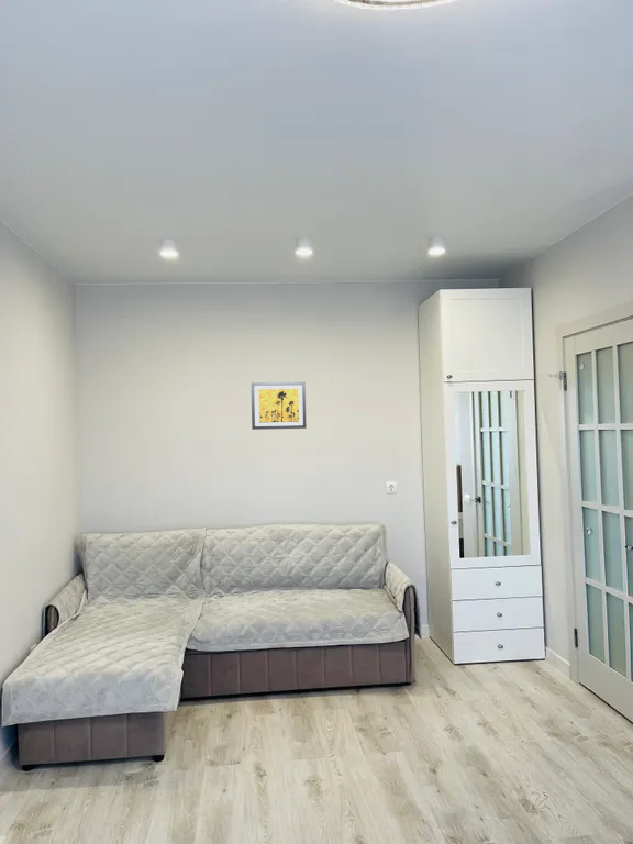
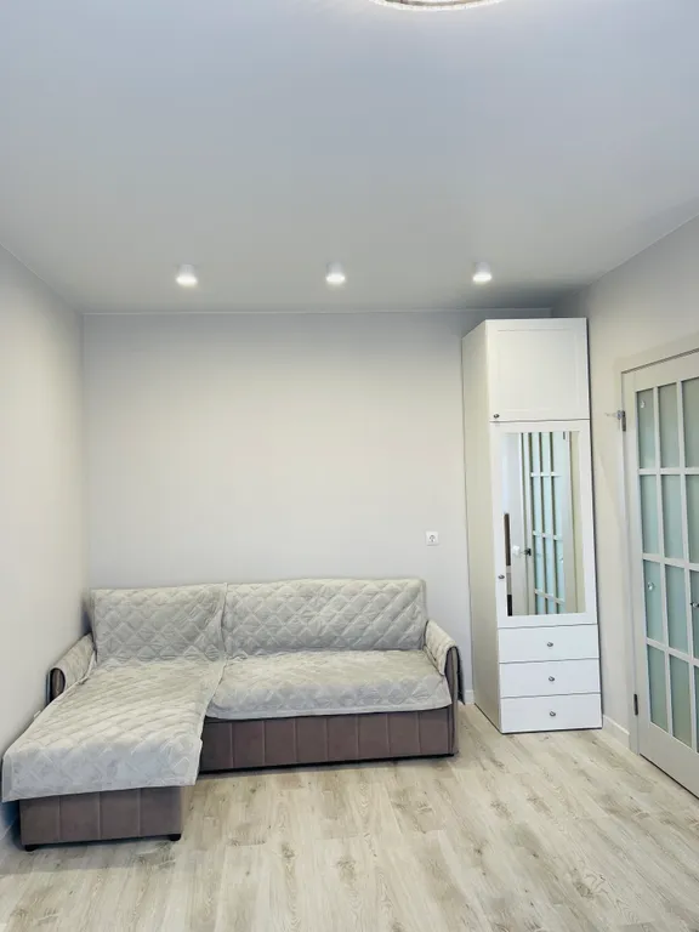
- wall art (278, 406)
